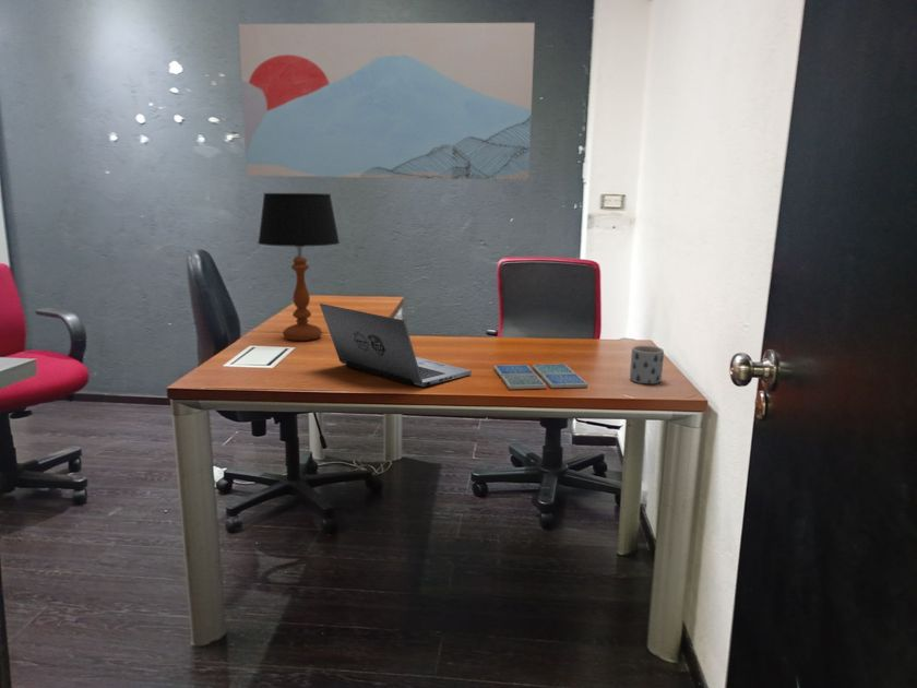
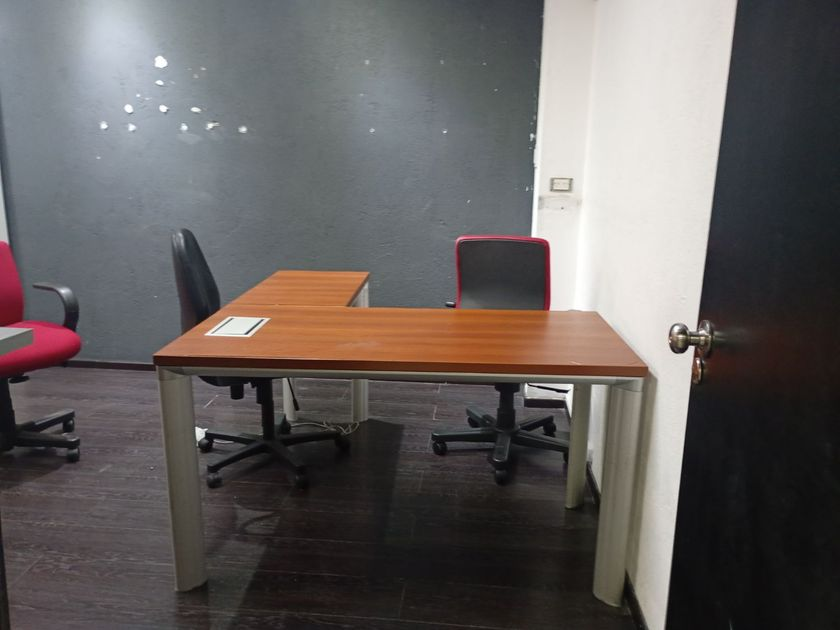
- drink coaster (539, 375)
- laptop (395, 339)
- table lamp (300, 266)
- mug (645, 363)
- wall art (385, 103)
